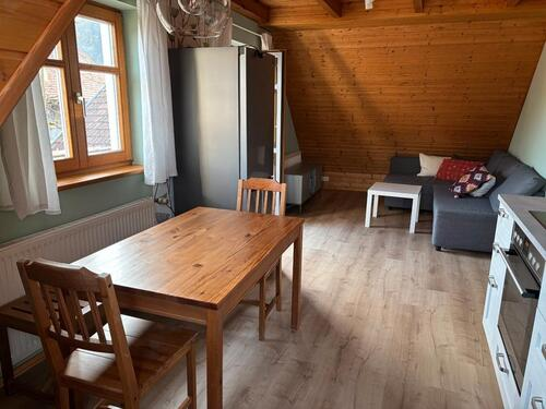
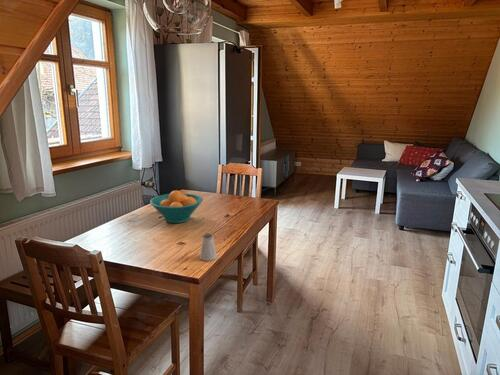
+ saltshaker (208, 246)
+ fruit bowl (176, 205)
